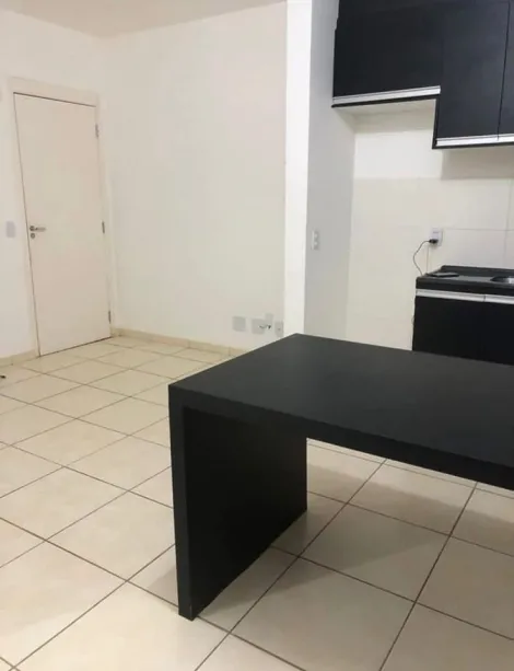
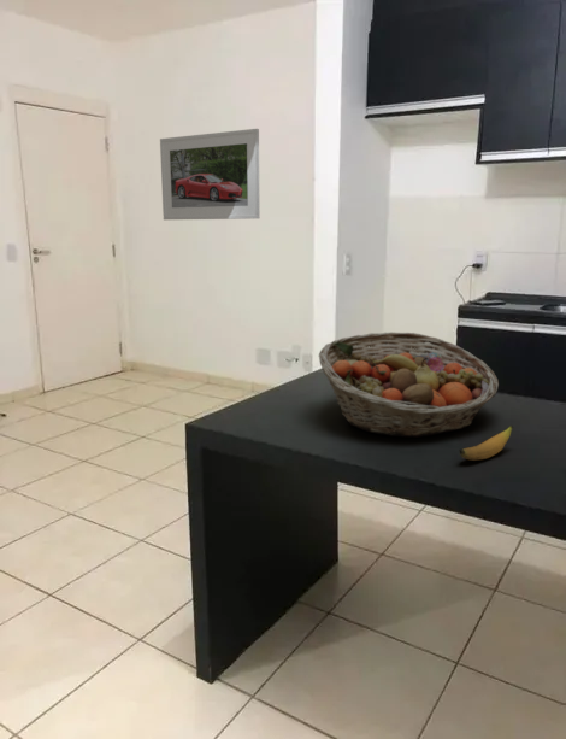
+ banana (487, 444)
+ fruit basket (406, 381)
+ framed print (207, 177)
